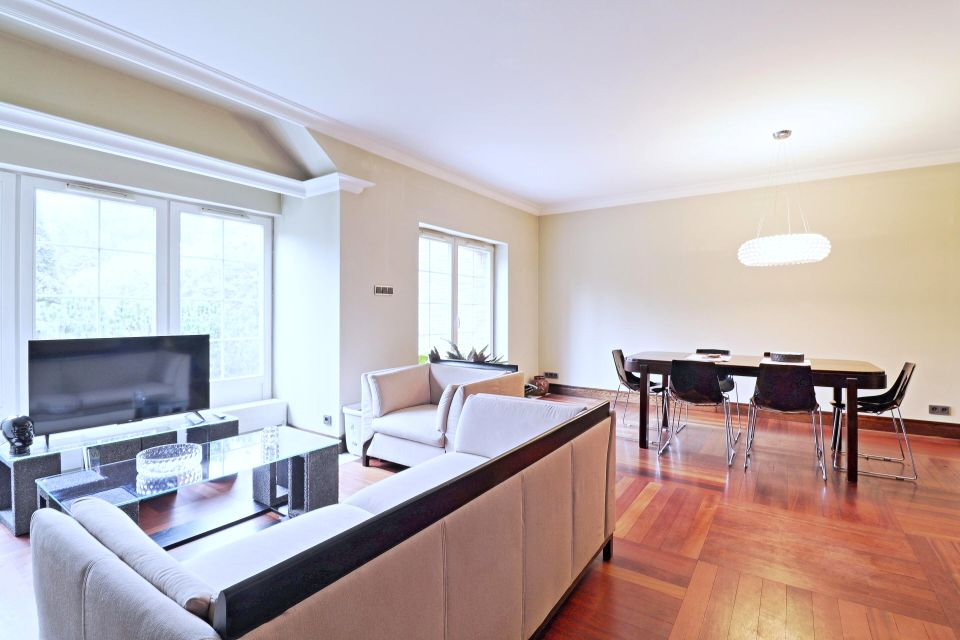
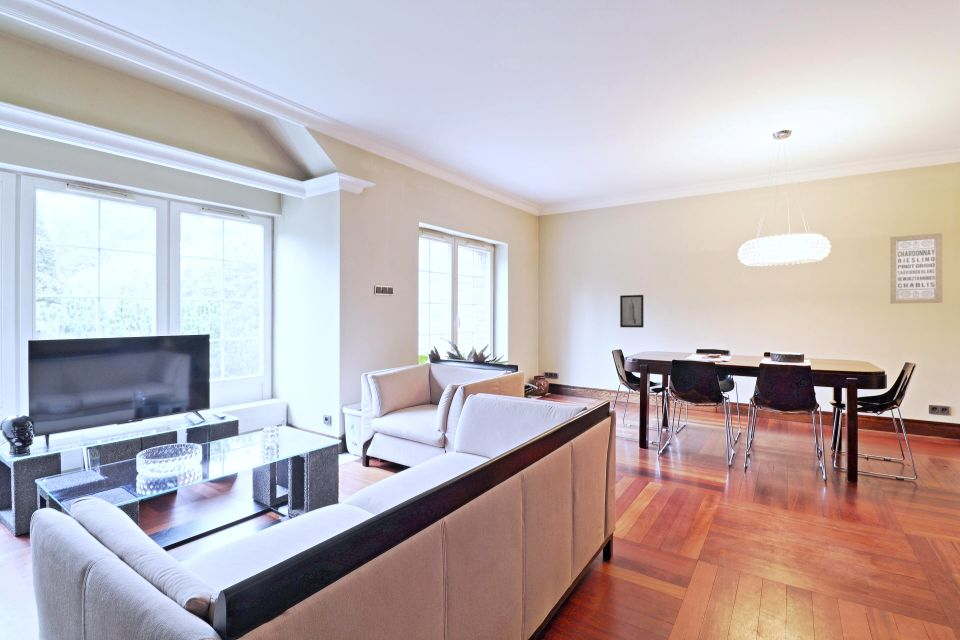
+ wall art (631, 311)
+ wall art (915, 269)
